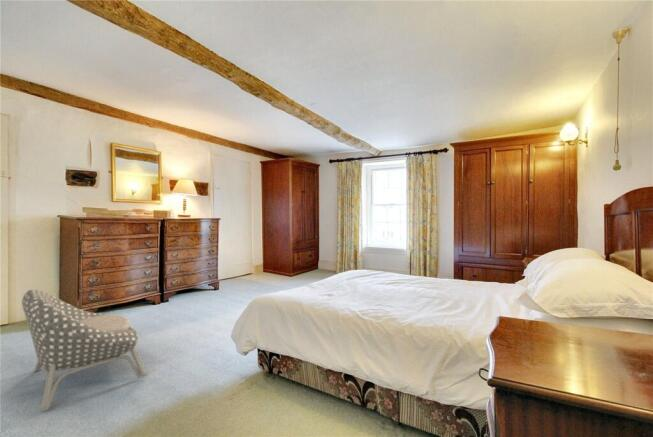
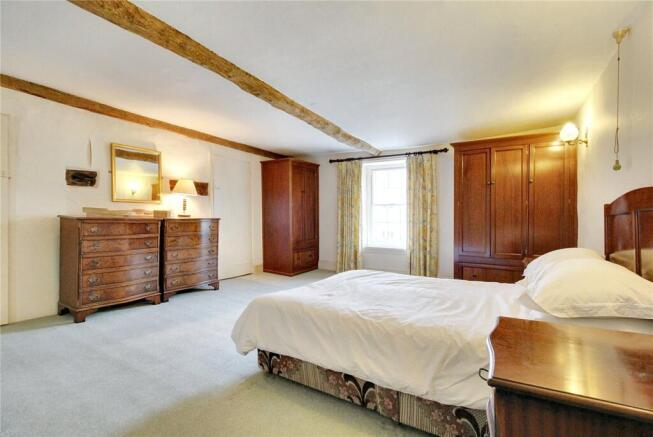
- armchair (89, 329)
